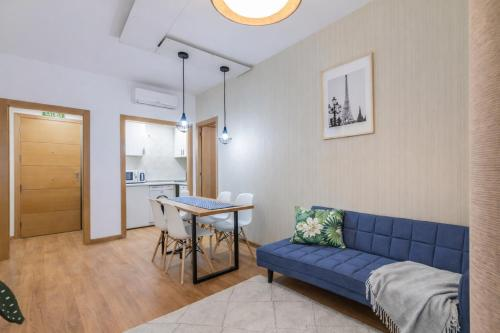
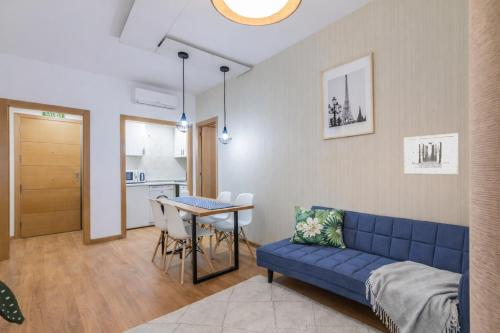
+ wall art (429, 155)
